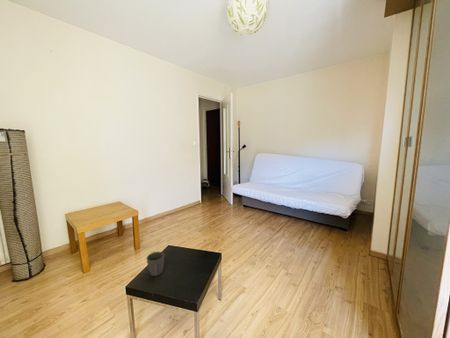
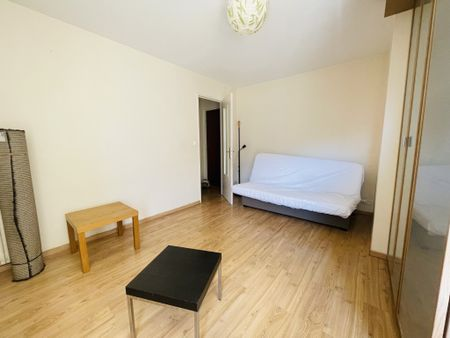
- mug (155, 265)
